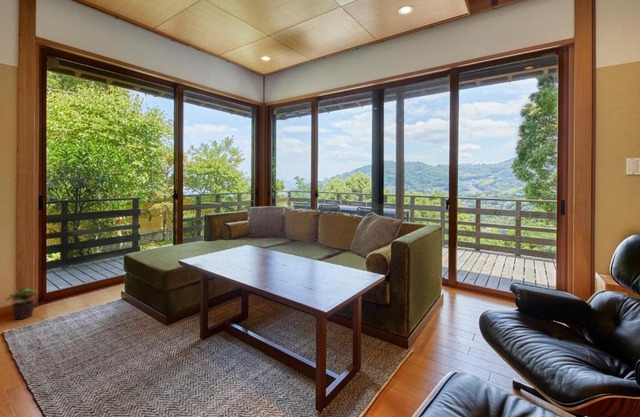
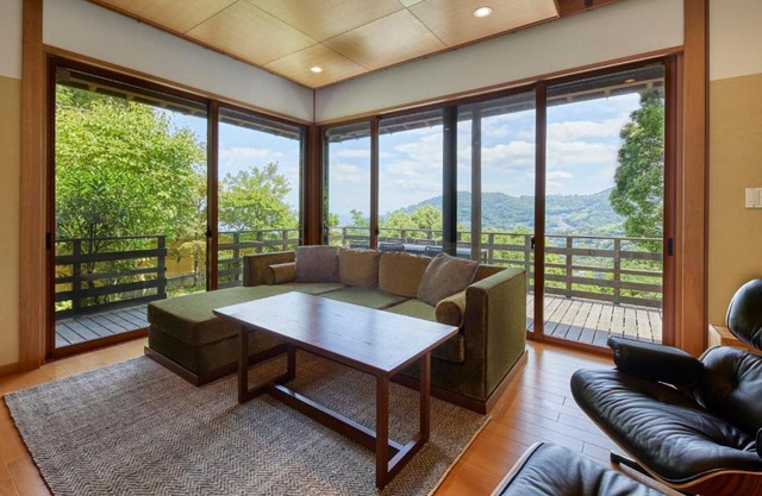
- potted plant (22, 301)
